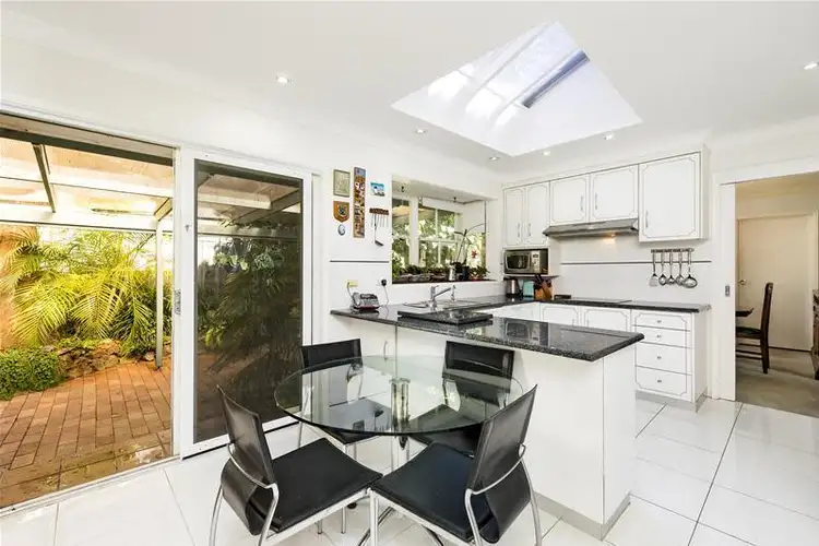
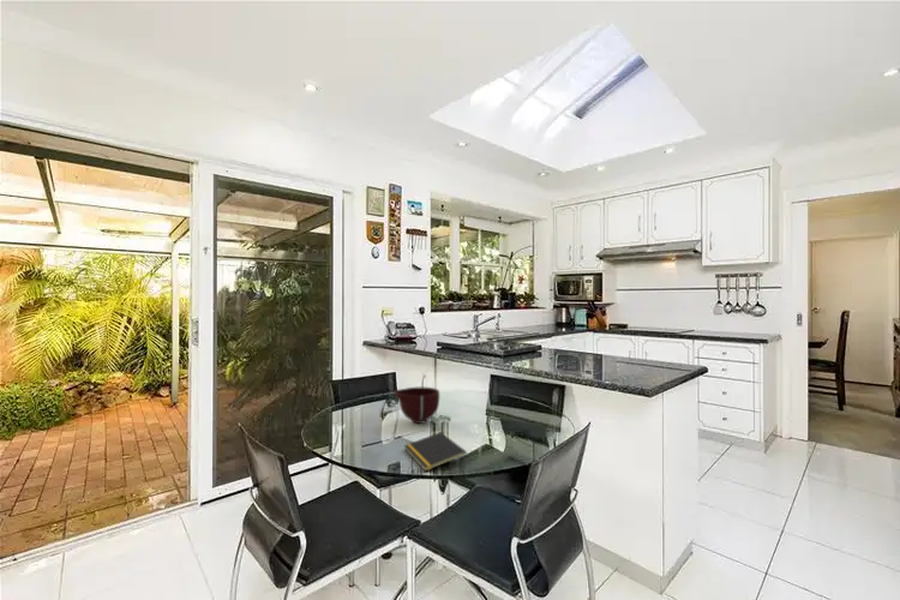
+ bowl (416, 406)
+ notepad (433, 449)
